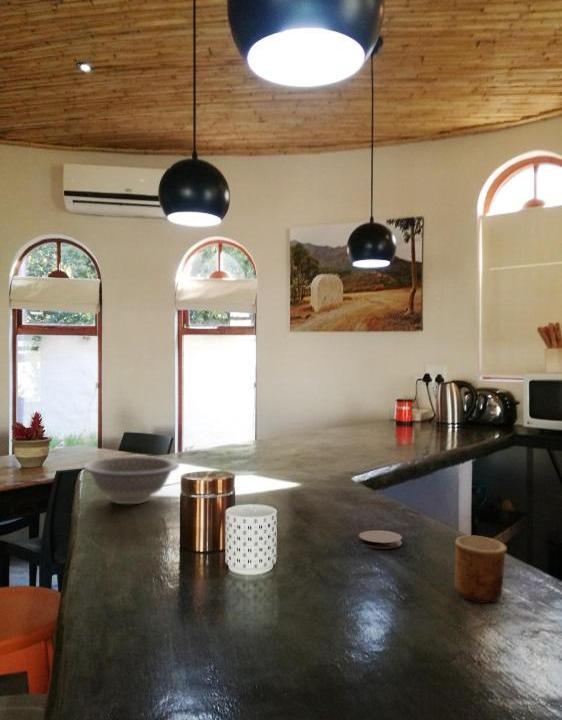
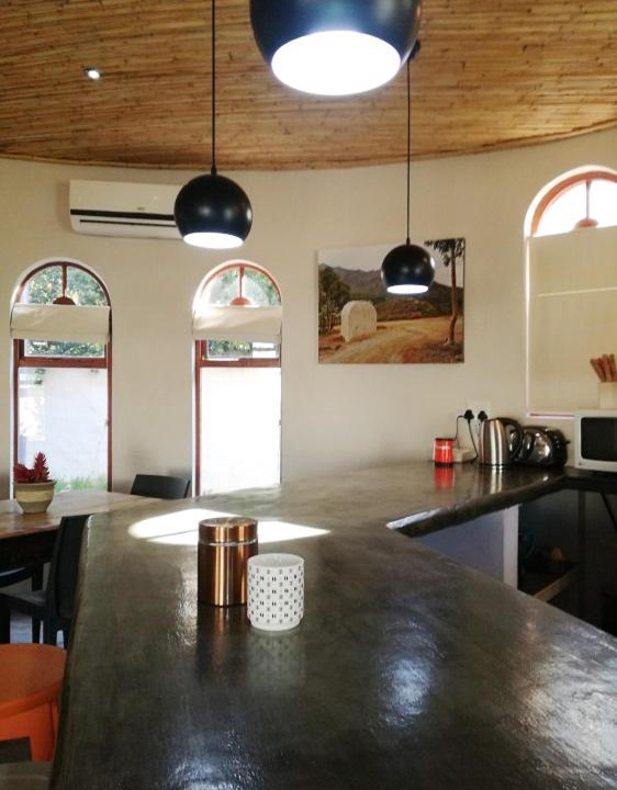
- bowl (131, 481)
- coaster (380, 539)
- cup (480, 568)
